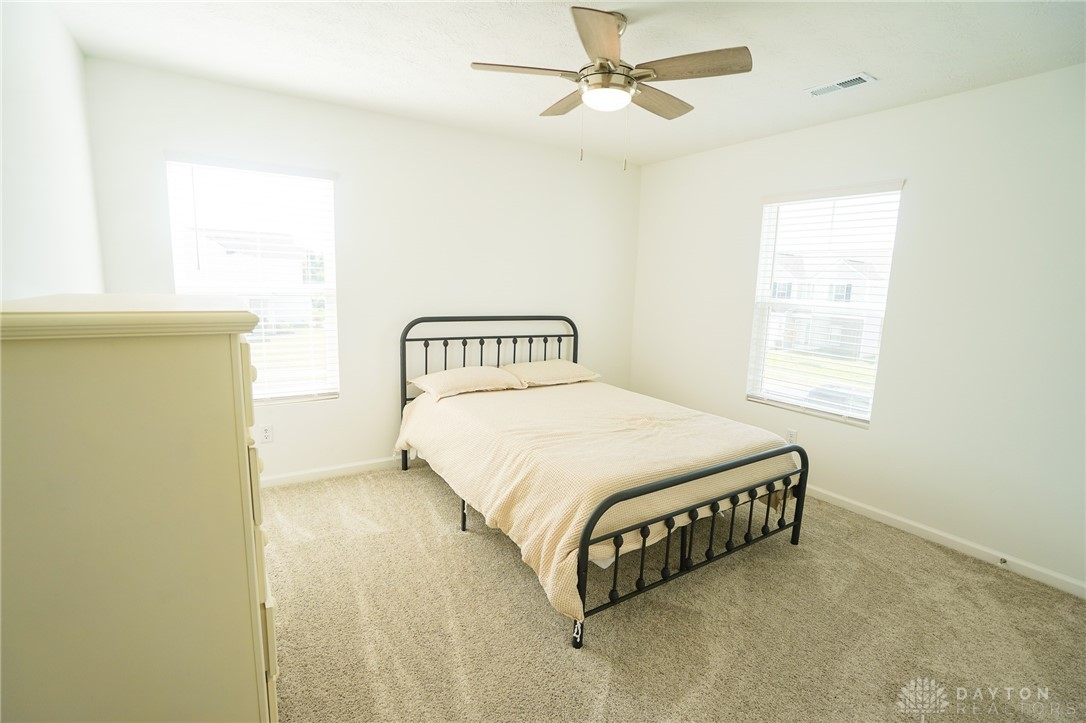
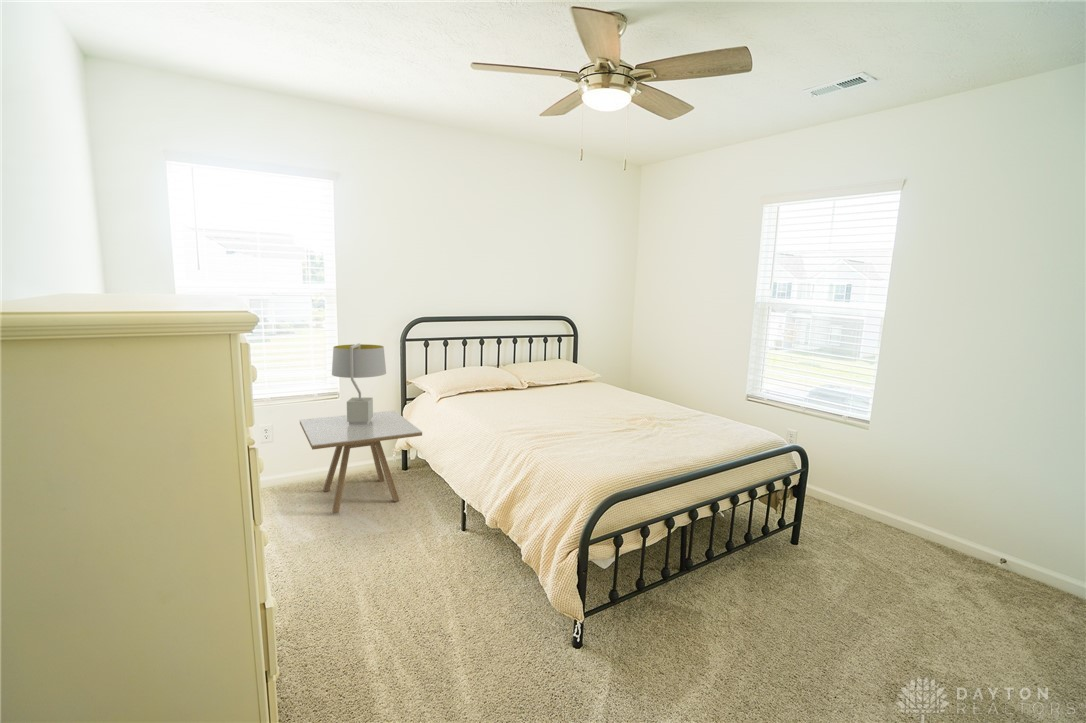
+ side table (348, 457)
+ table lamp (356, 384)
